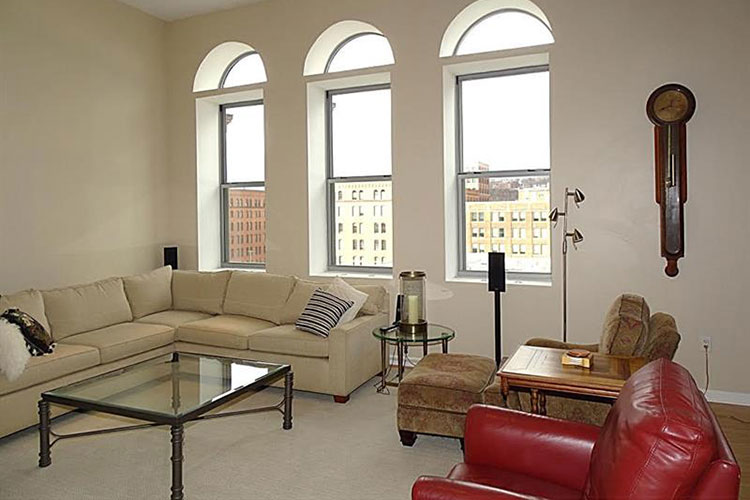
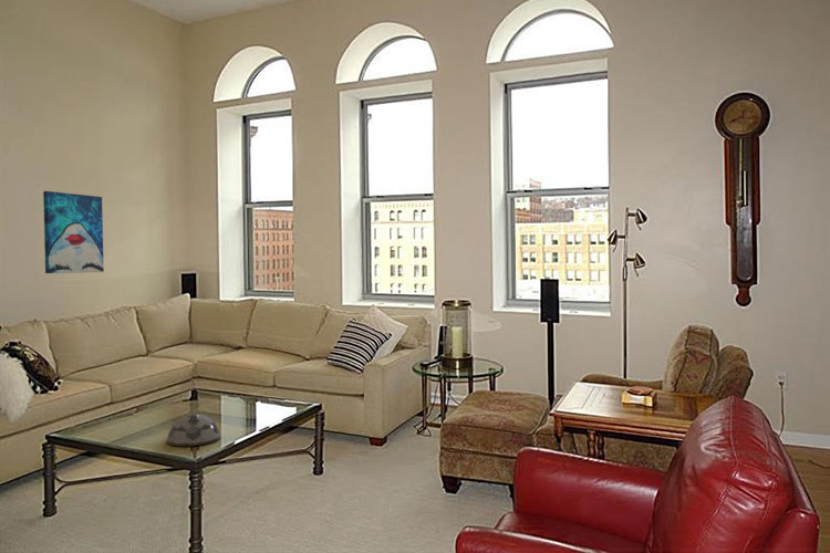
+ decorative bowl (194, 426)
+ wall art (74, 233)
